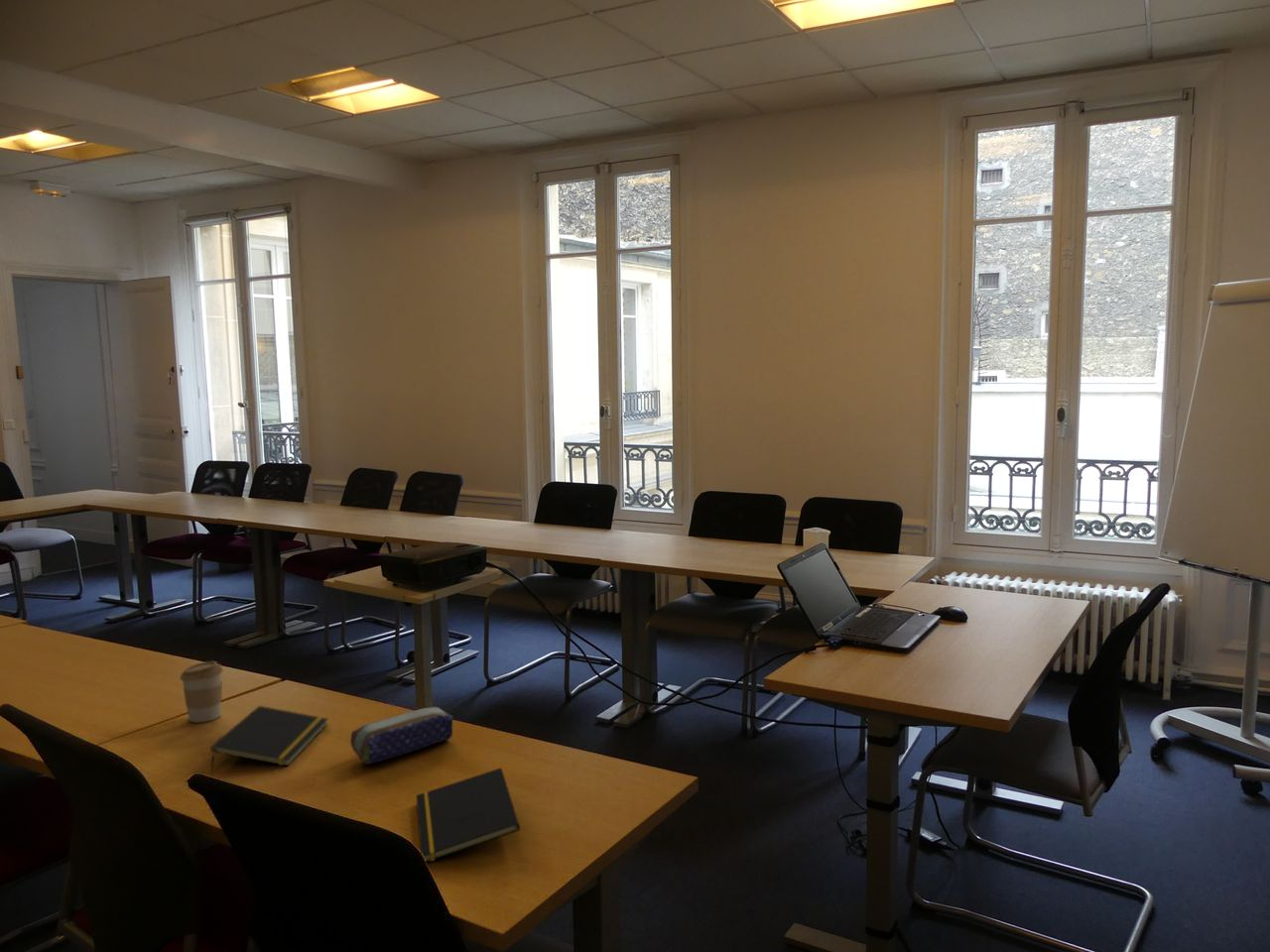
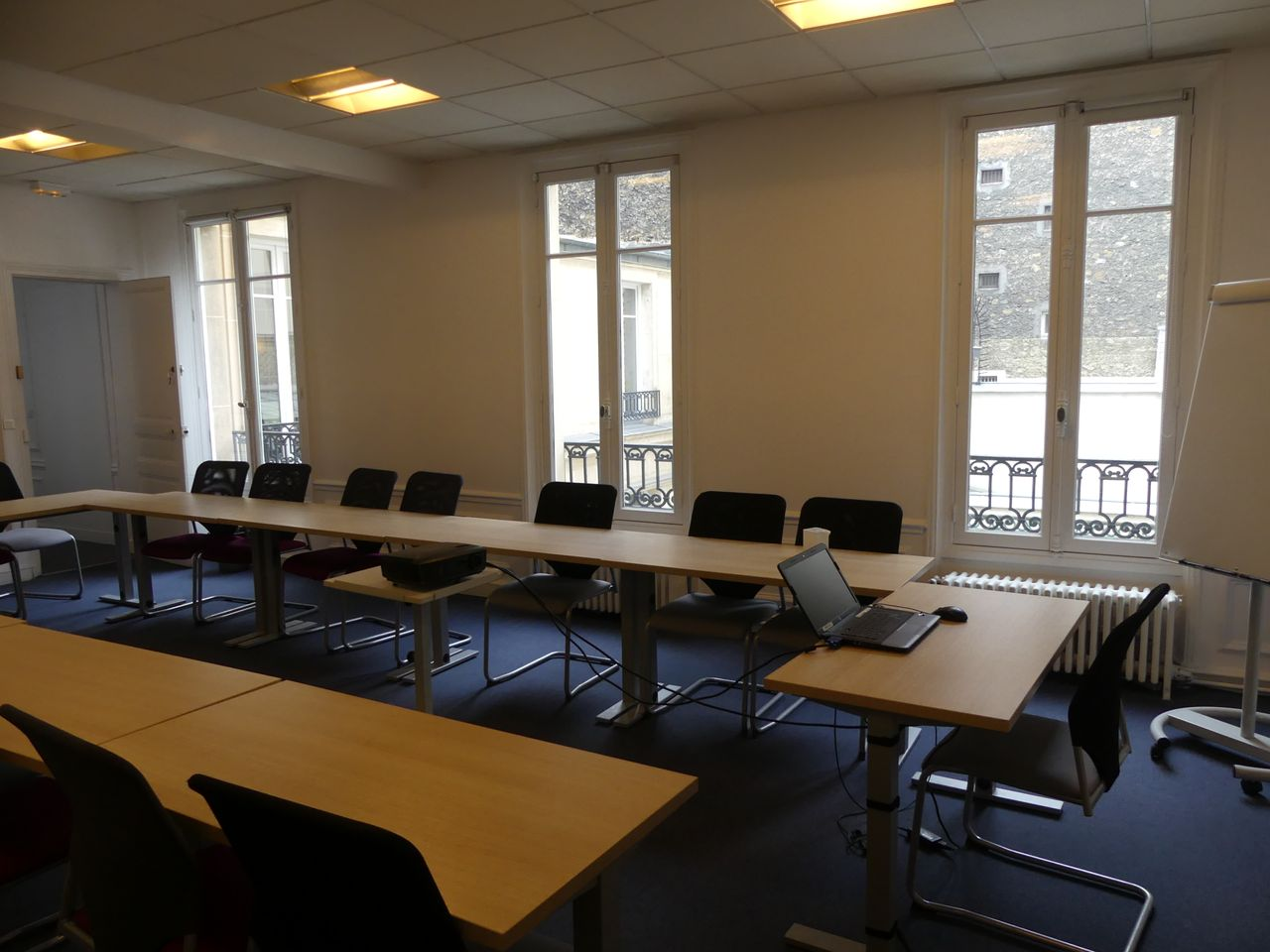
- coffee cup (202, 690)
- notepad (272, 734)
- pencil case (402, 733)
- notepad (465, 811)
